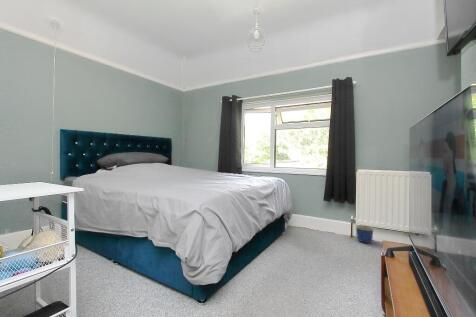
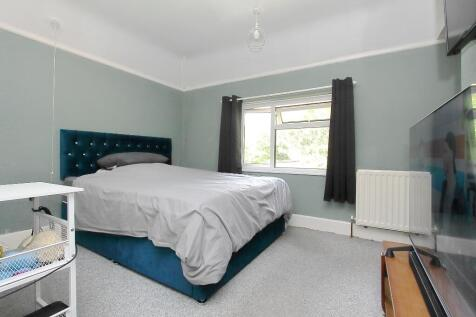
- planter (364, 234)
